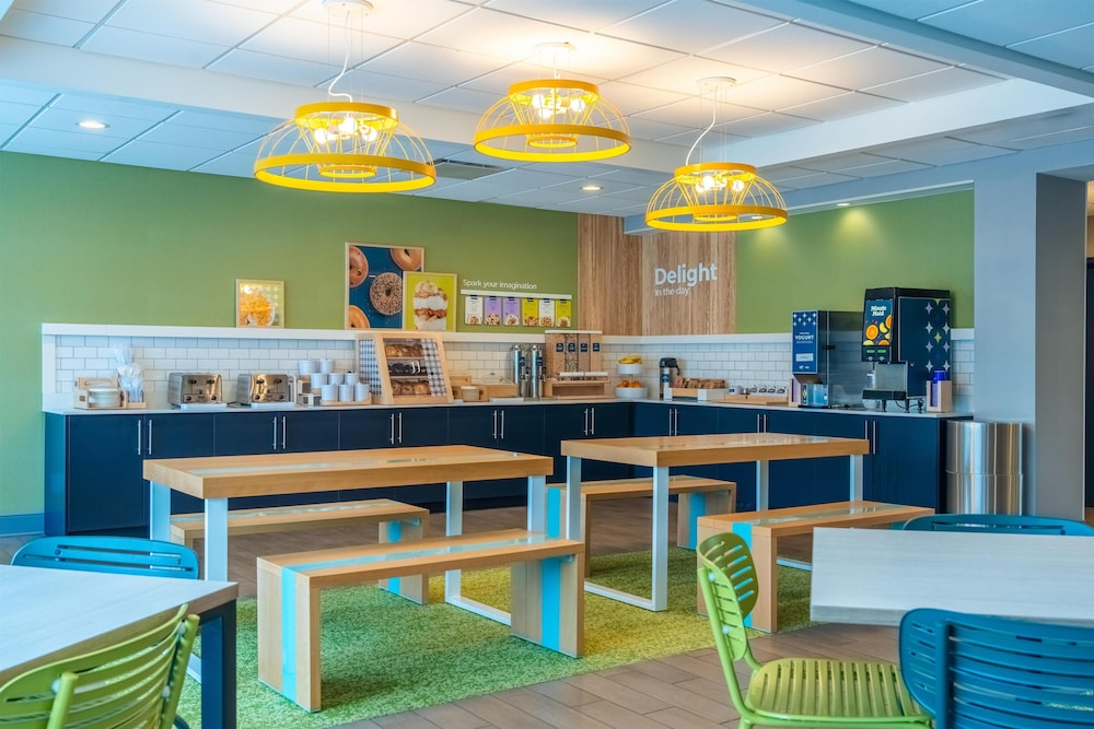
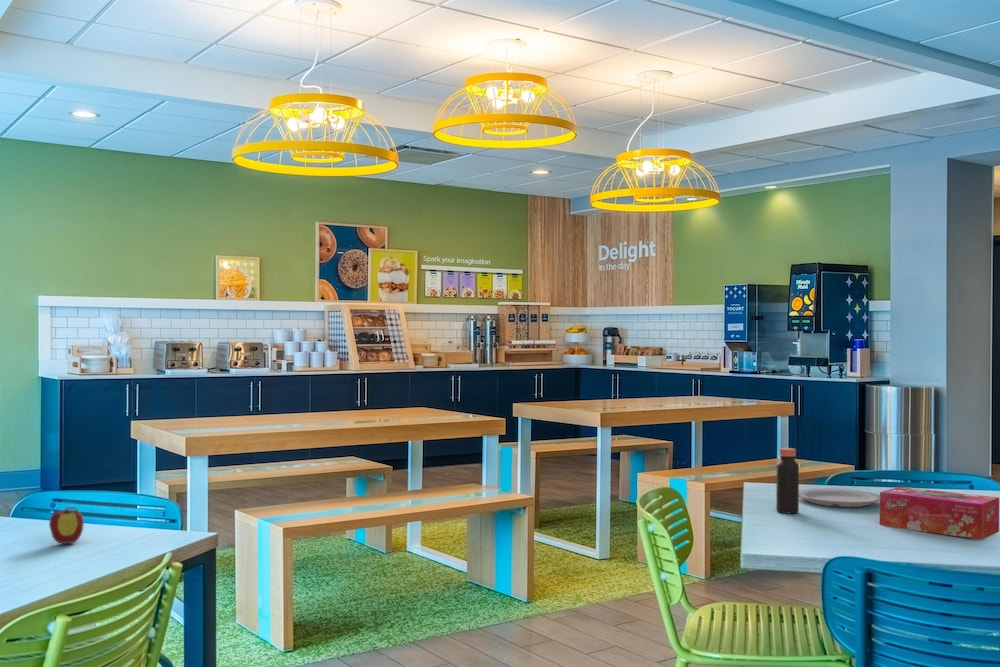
+ bottle (787, 480)
+ tissue box (938, 511)
+ apple (66, 524)
+ plate (838, 498)
